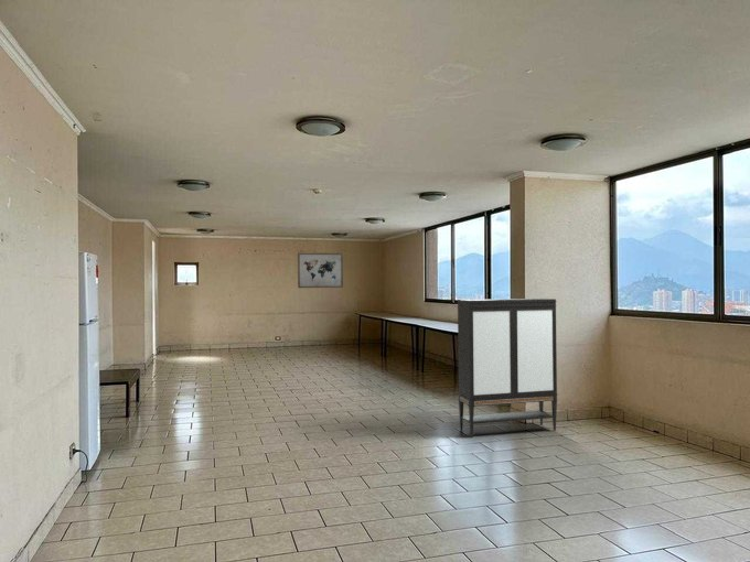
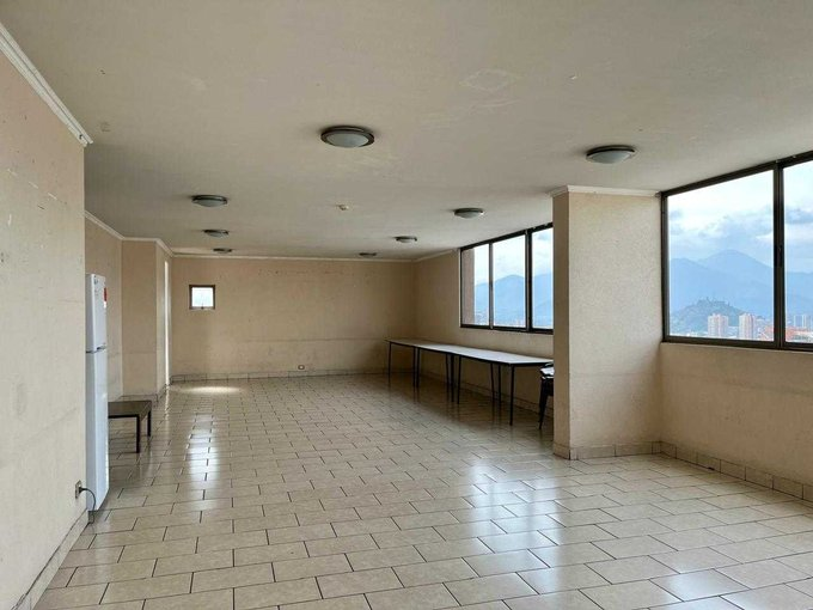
- wall art (320, 270)
- storage cabinet (507, 365)
